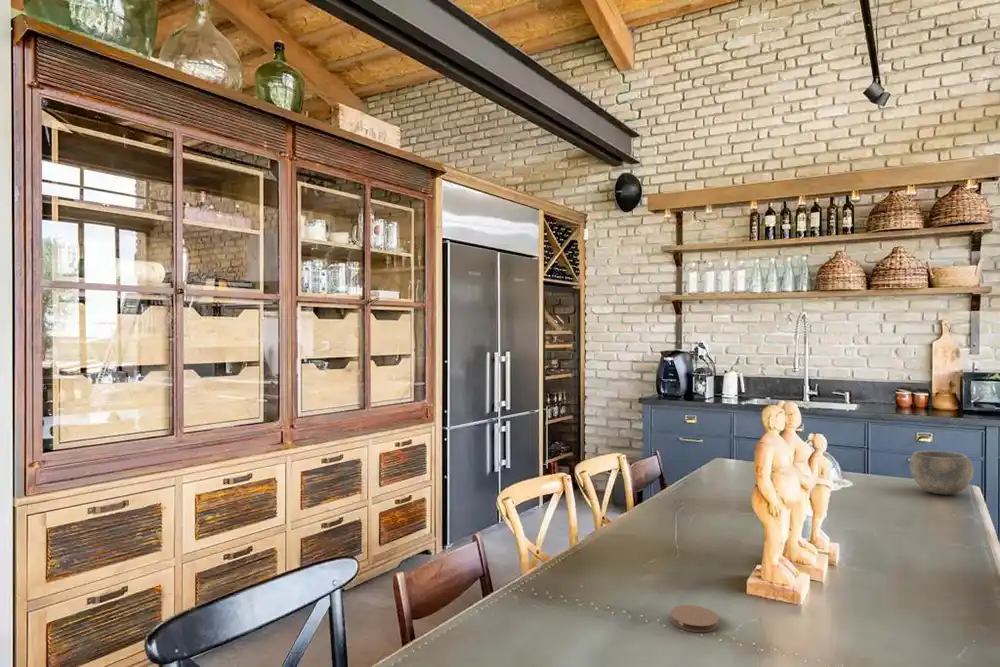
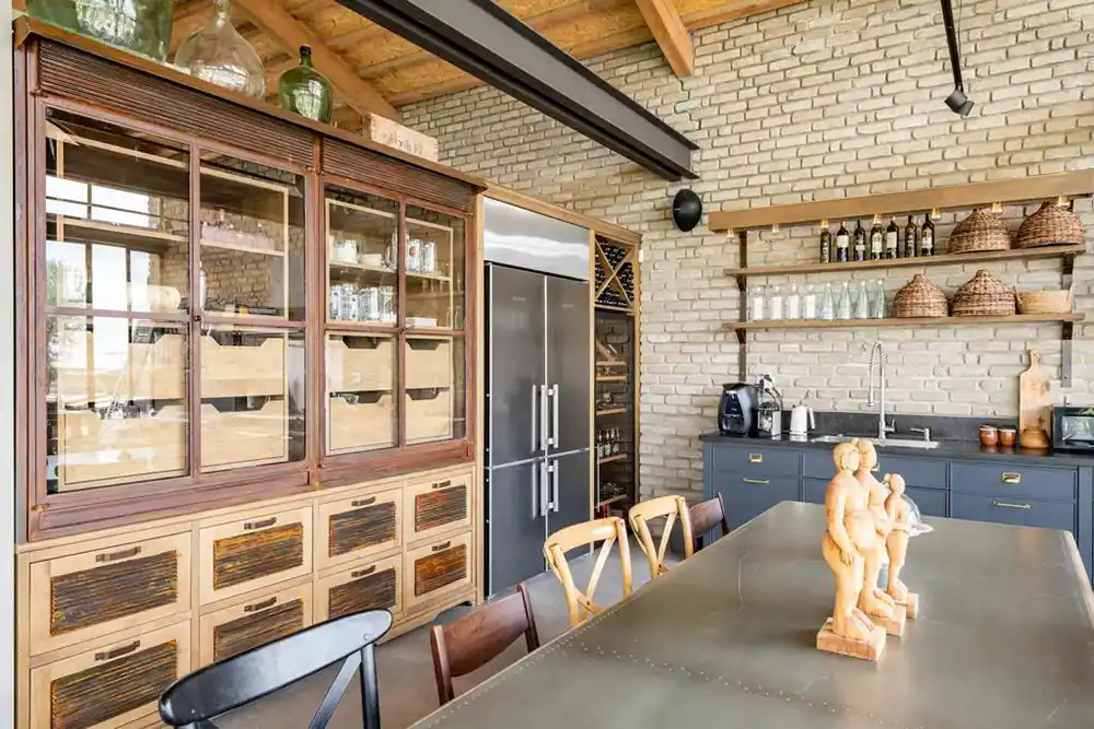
- coaster (694, 618)
- bowl (941, 473)
